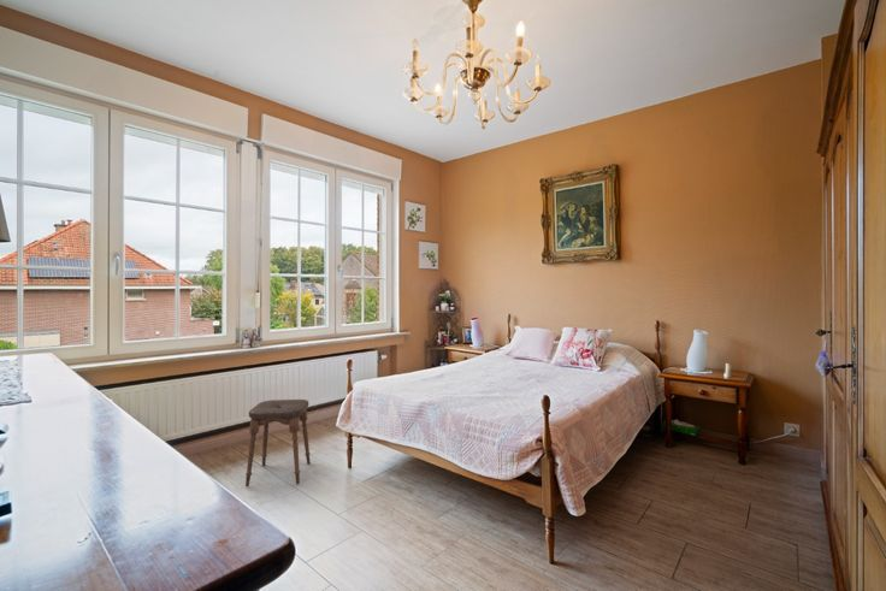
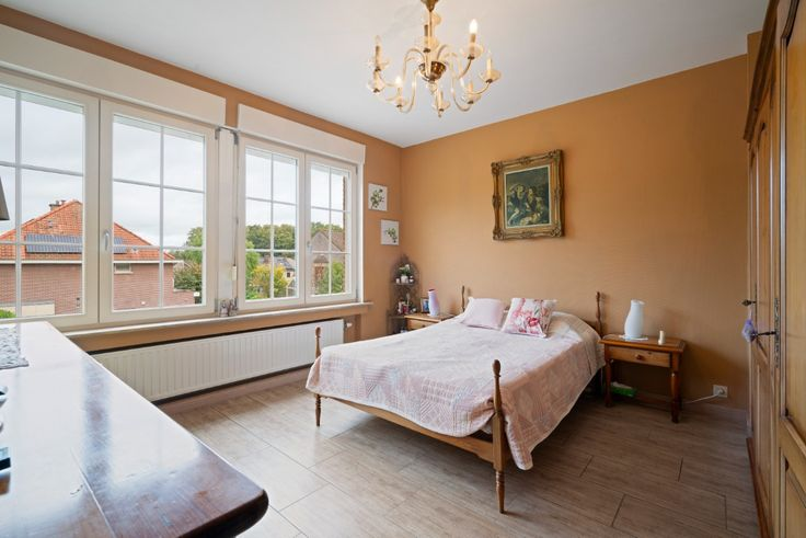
- stool (267, 436)
